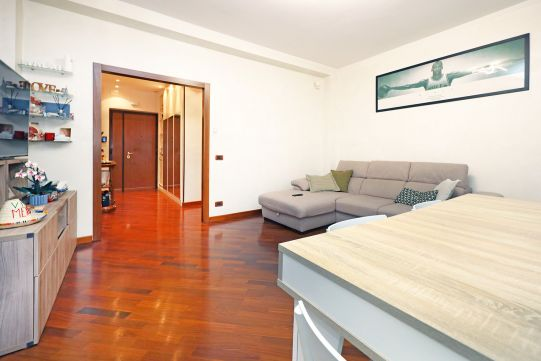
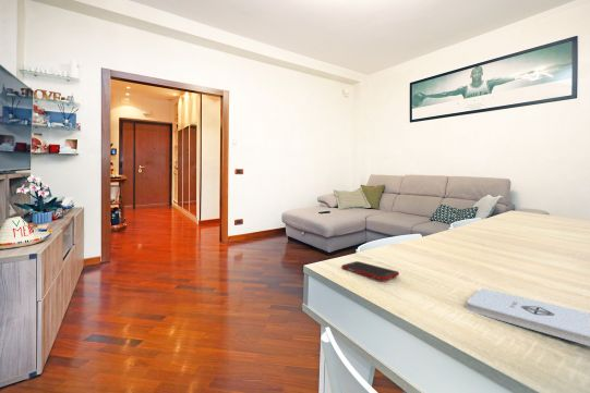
+ notepad (532, 312)
+ cell phone (369, 270)
